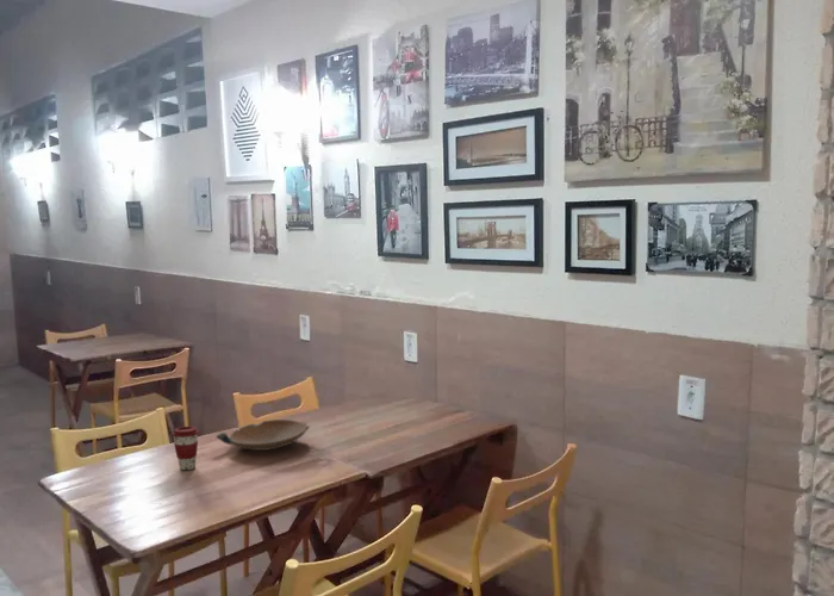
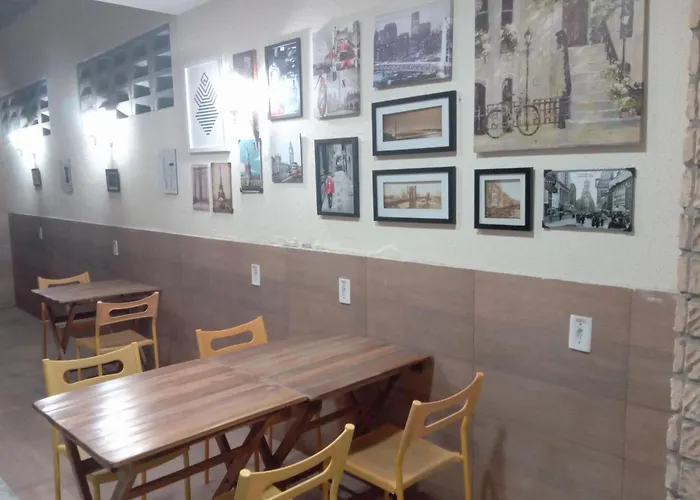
- coffee cup (186, 448)
- bowl (268, 435)
